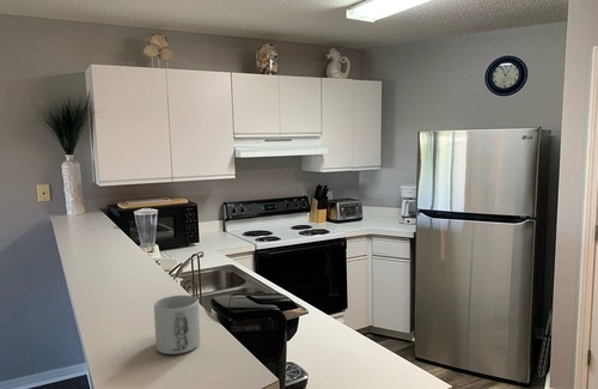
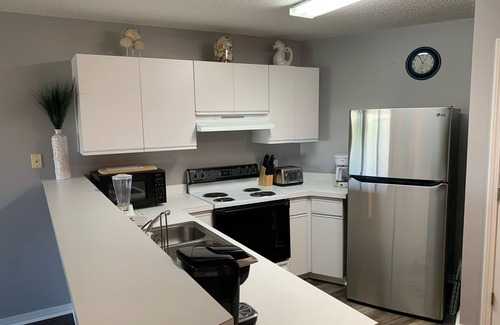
- mug (175, 321)
